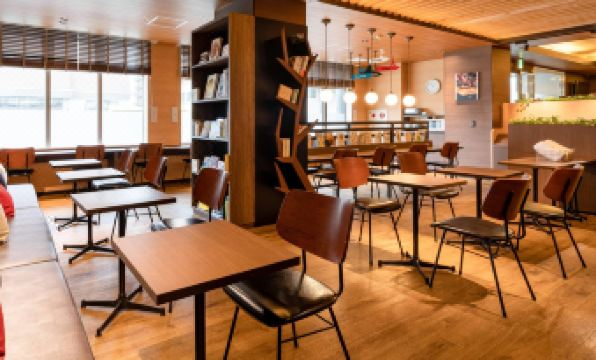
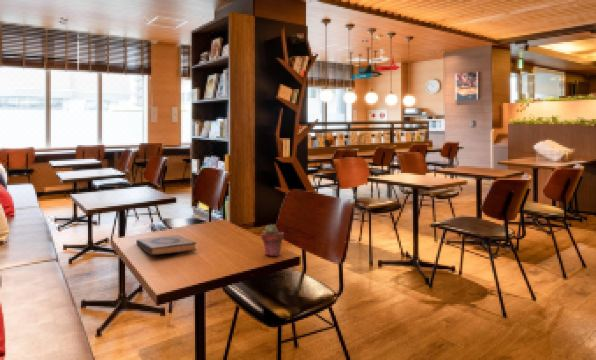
+ hardback book (165, 244)
+ potted succulent (272, 239)
